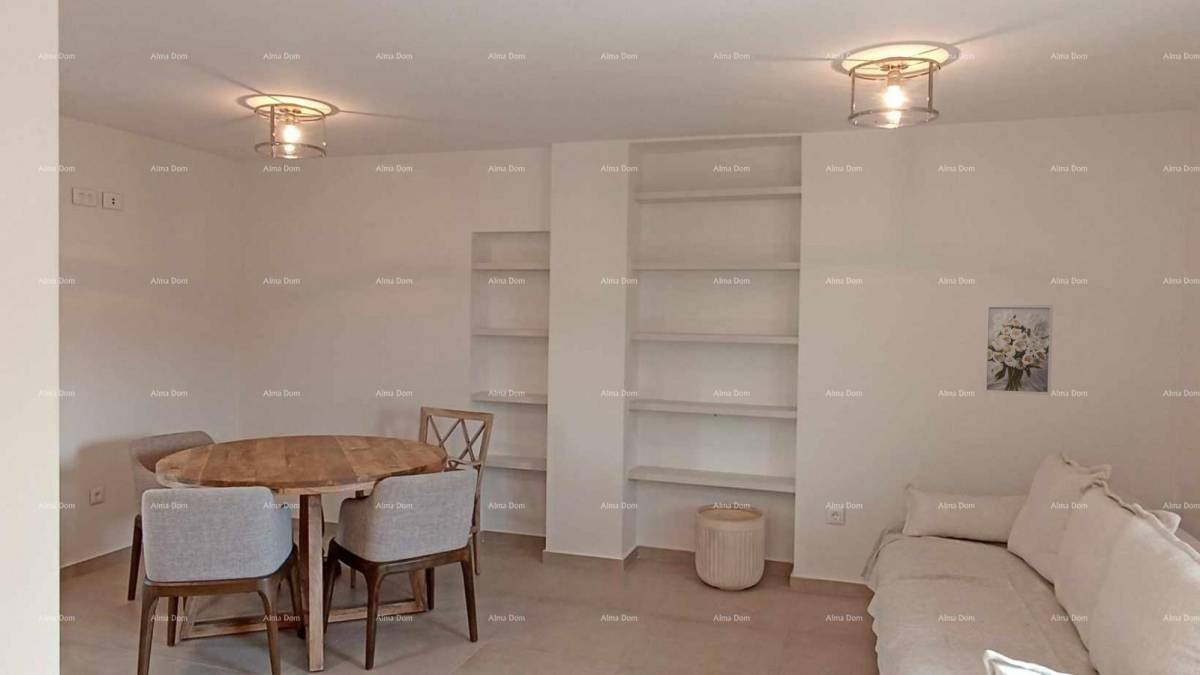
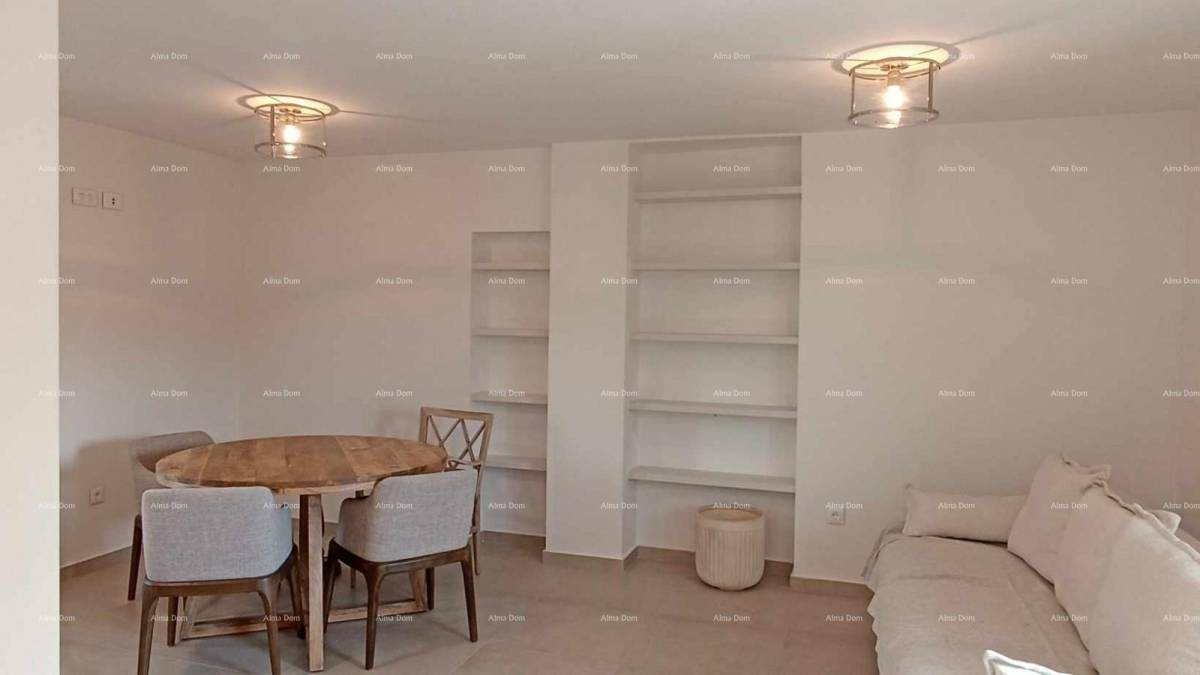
- wall art (1017, 349)
